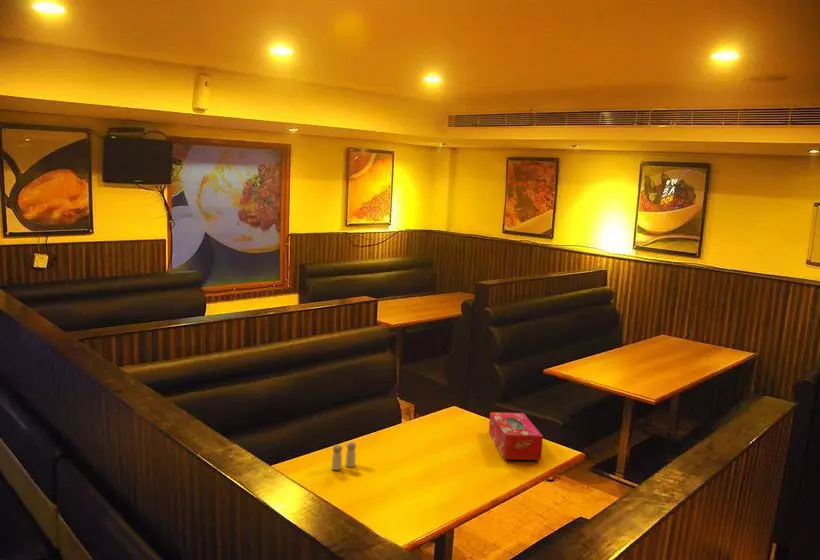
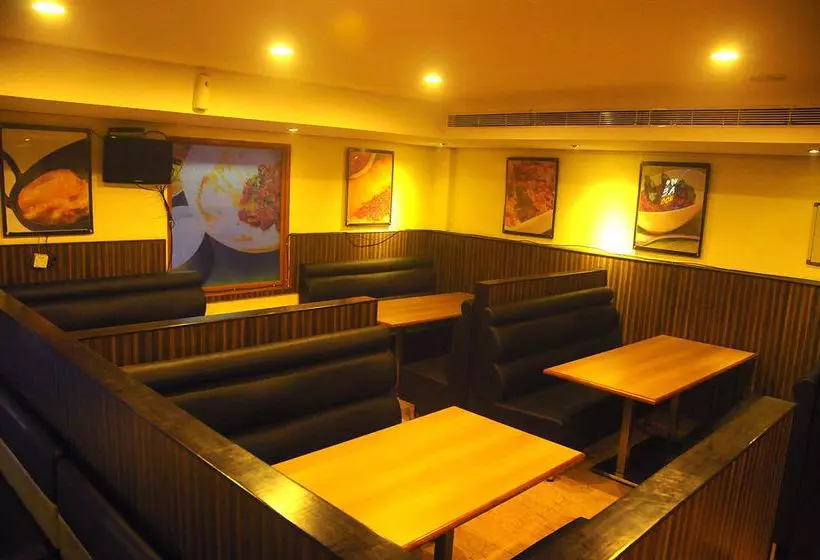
- tissue box (514, 434)
- salt and pepper shaker (346, 455)
